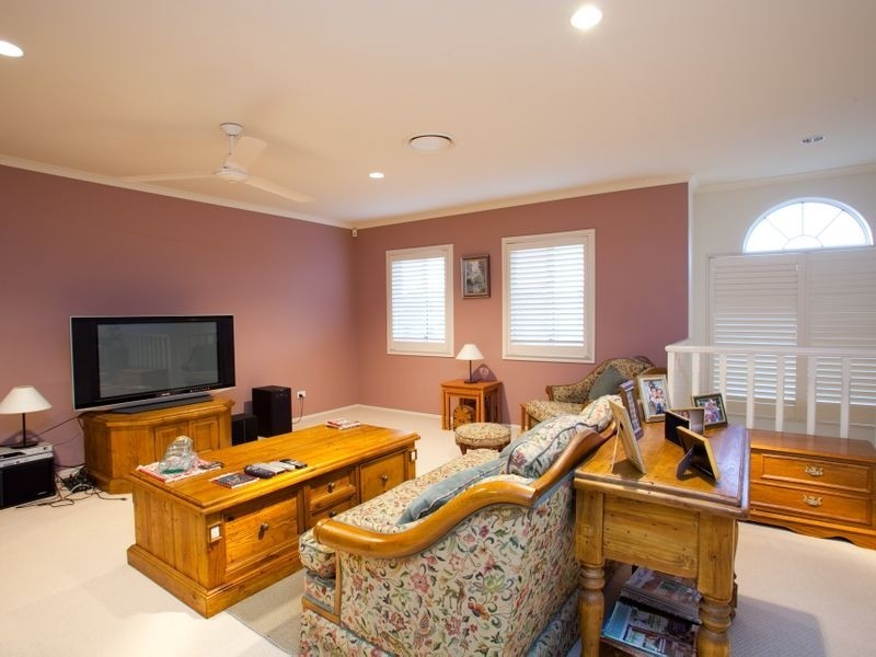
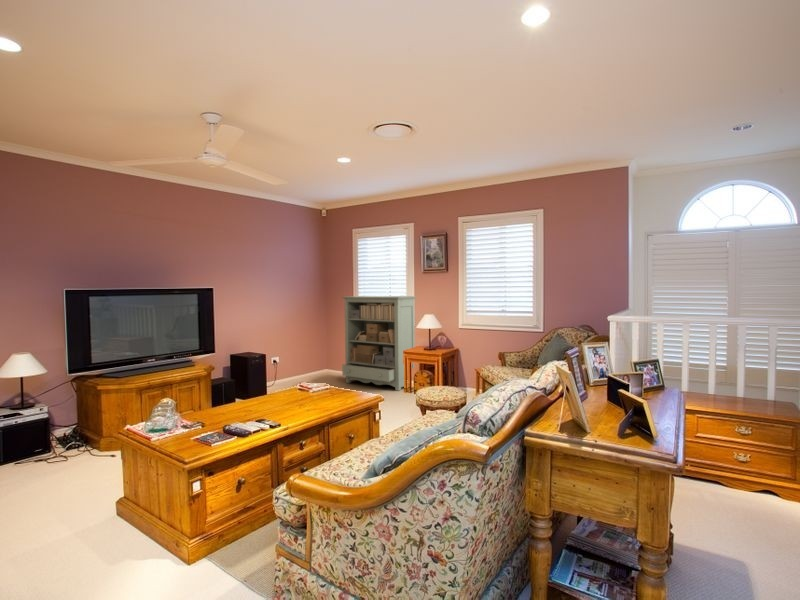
+ bookshelf (376, 340)
